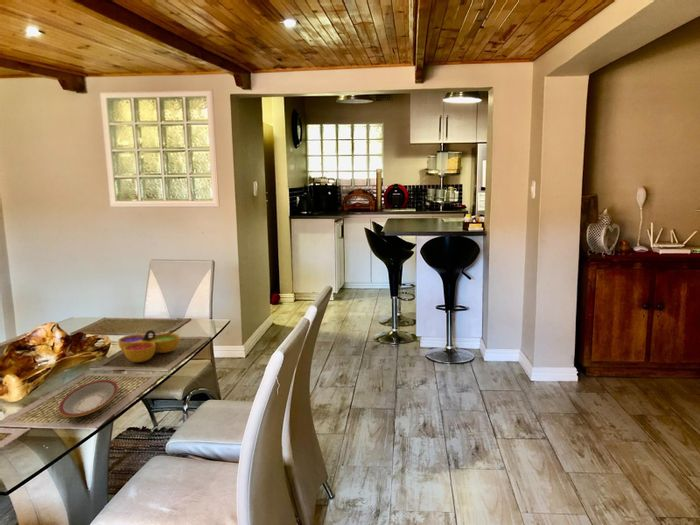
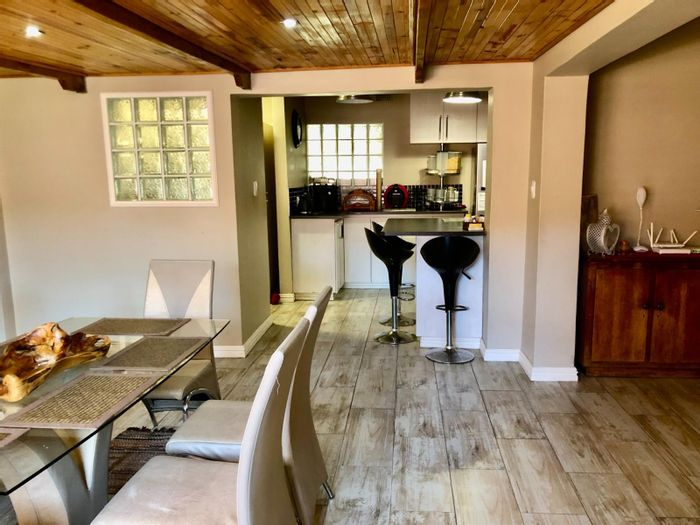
- plate (90, 400)
- decorative bowl (144, 343)
